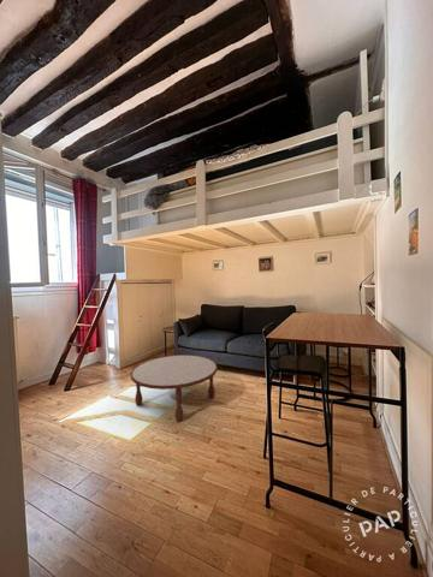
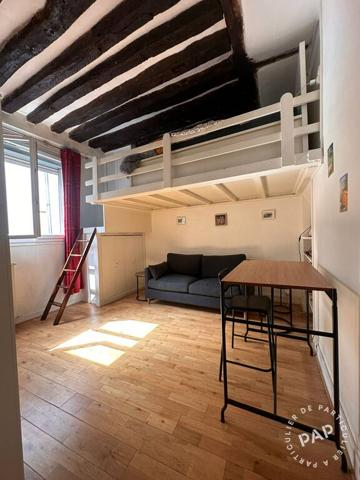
- coffee table (176, 383)
